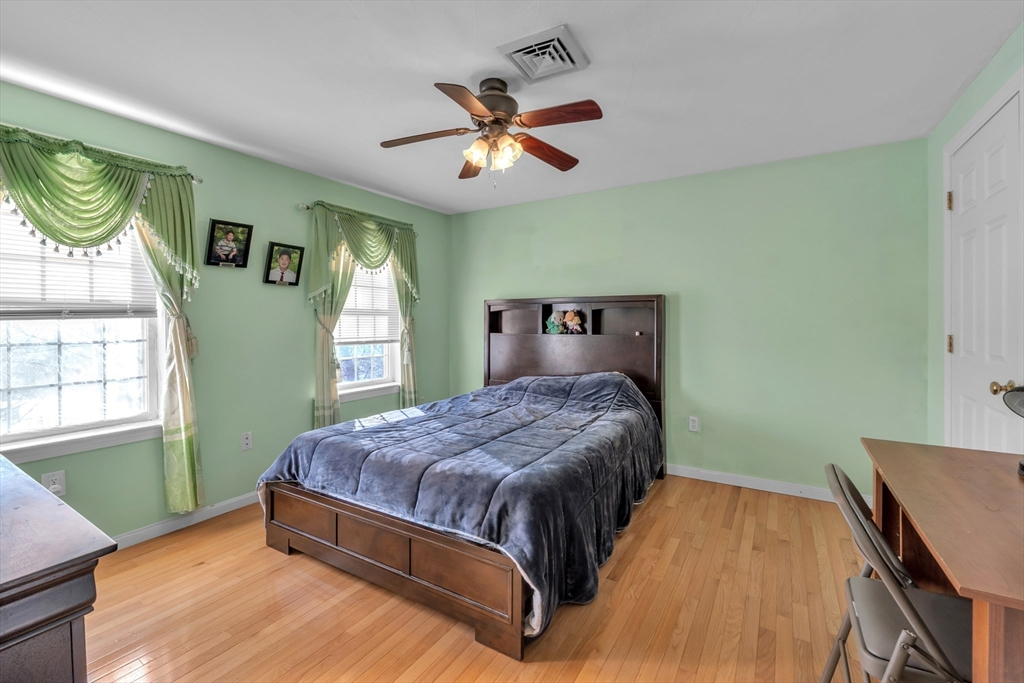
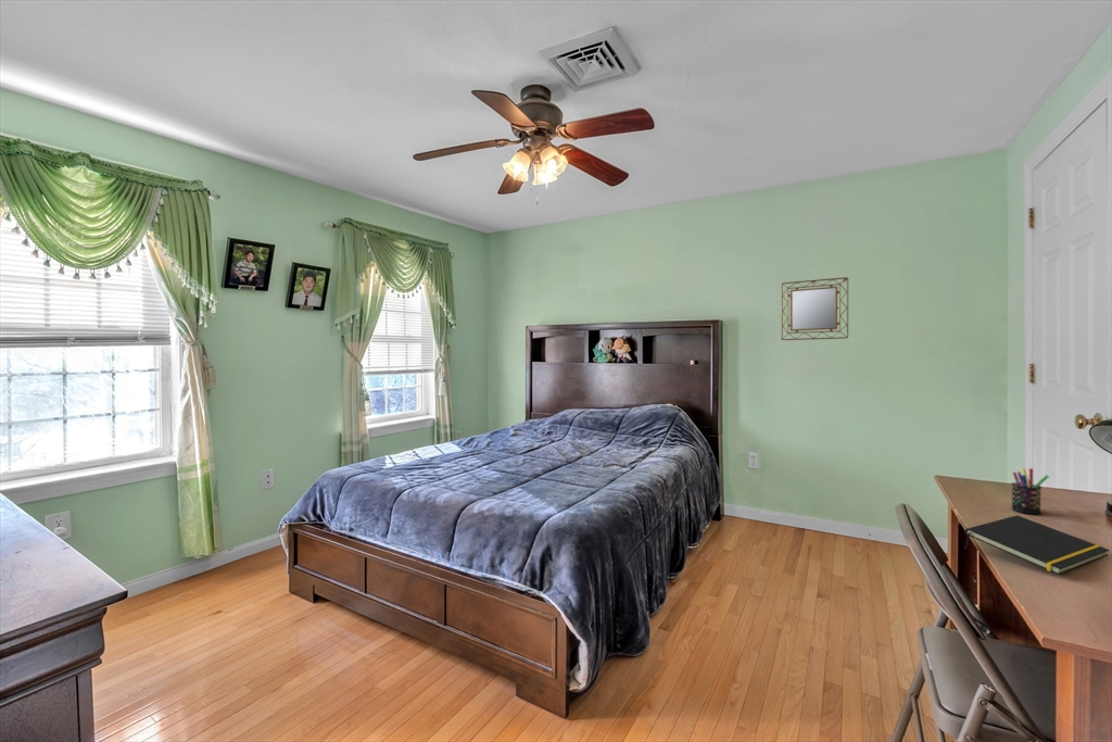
+ home mirror (813, 309)
+ pen holder (1029, 489)
+ notepad (1035, 541)
